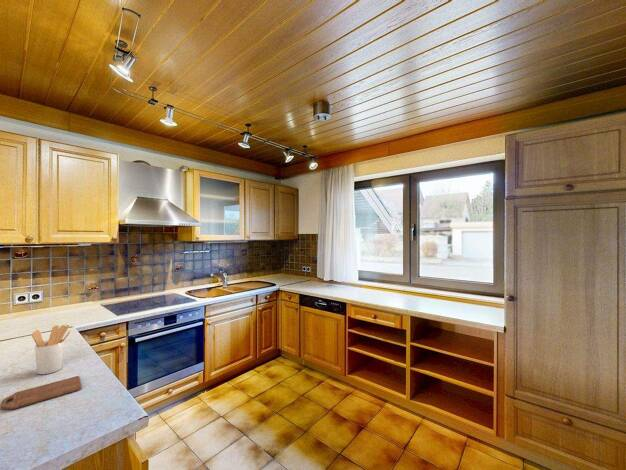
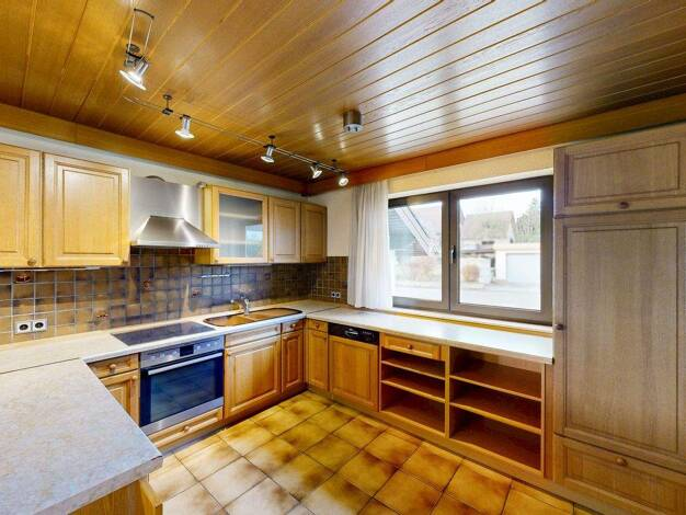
- cutting board (43, 392)
- utensil holder (53, 347)
